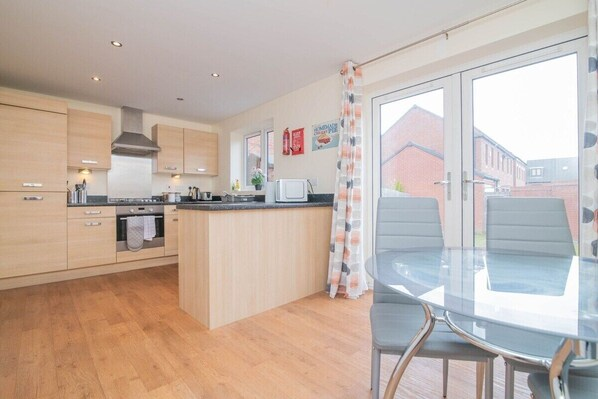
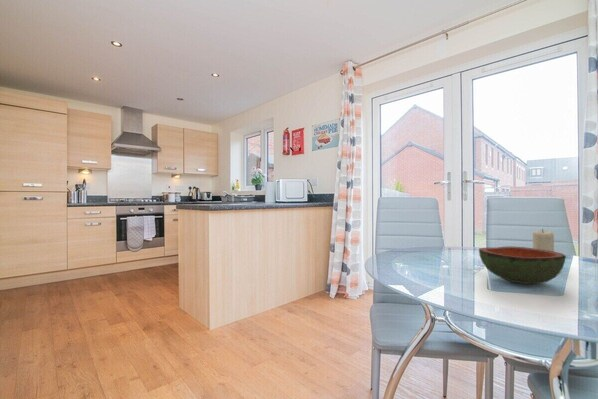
+ candle (542, 246)
+ bowl (520, 266)
